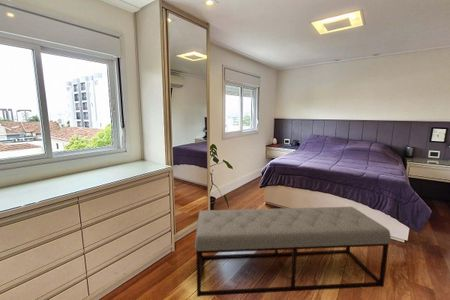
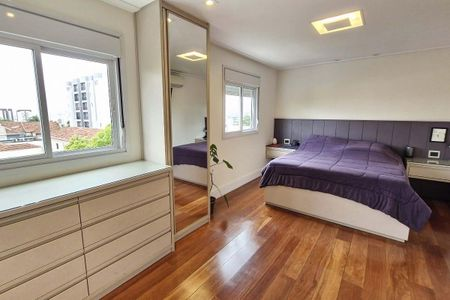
- bench (284, 245)
